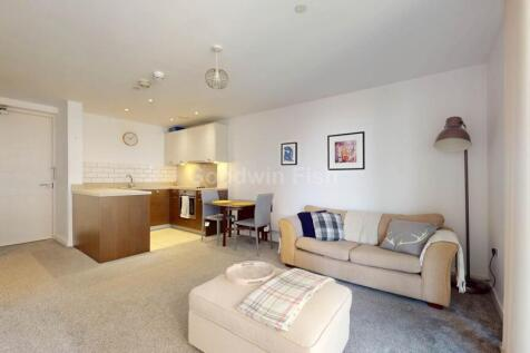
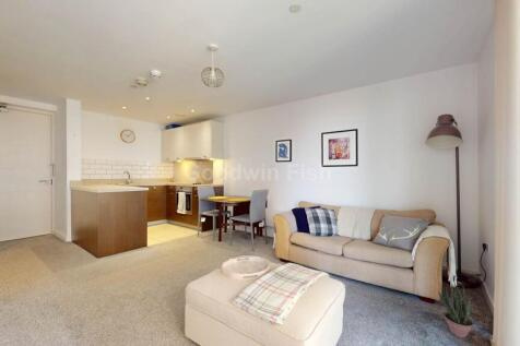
+ potted plant (454, 309)
